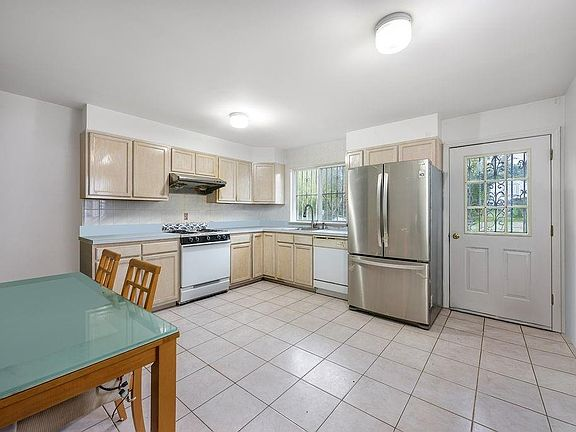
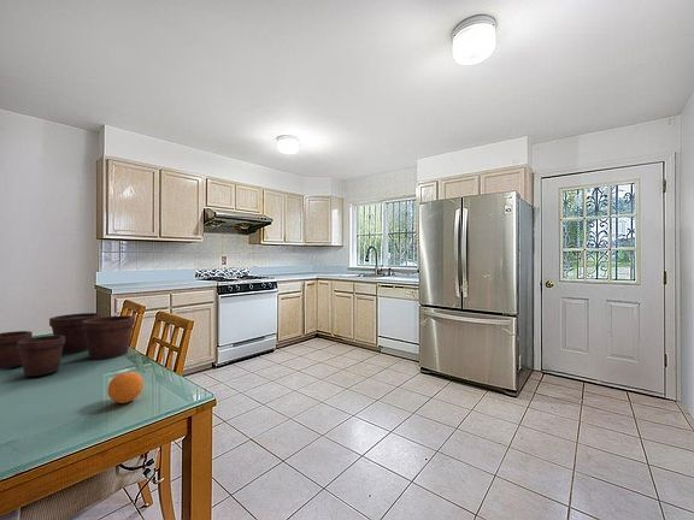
+ flower pot (65, 339)
+ fruit (125, 386)
